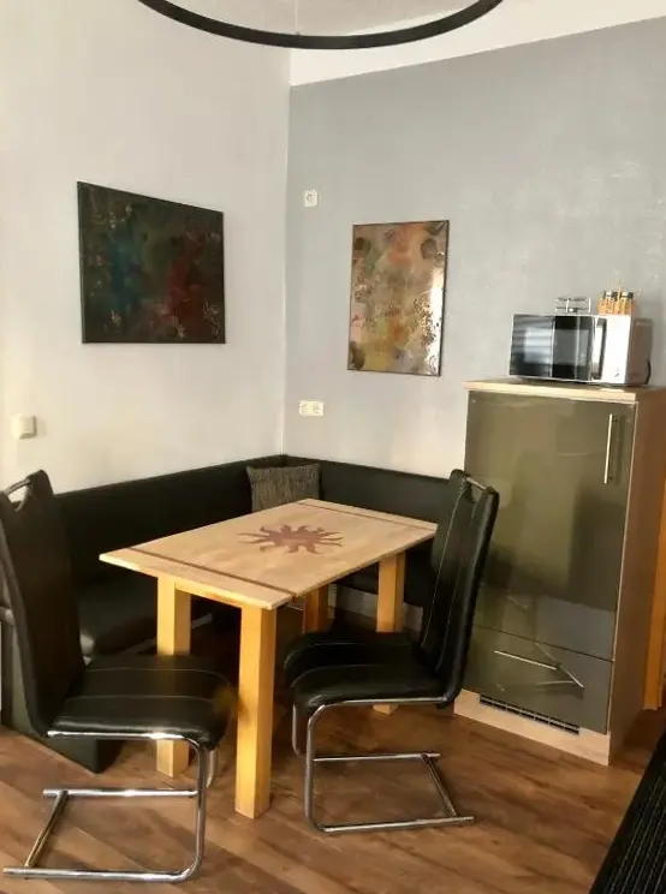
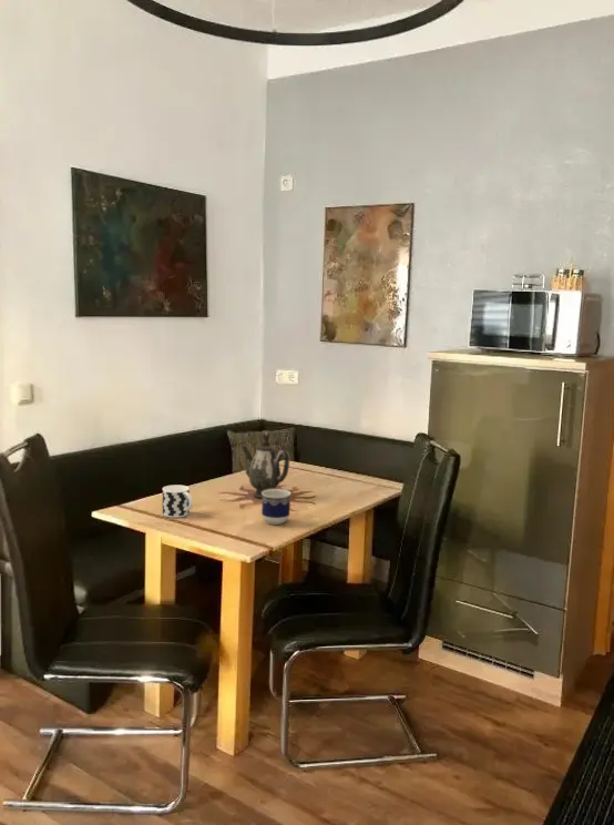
+ cup (178, 501)
+ teapot (264, 462)
+ cup (277, 506)
